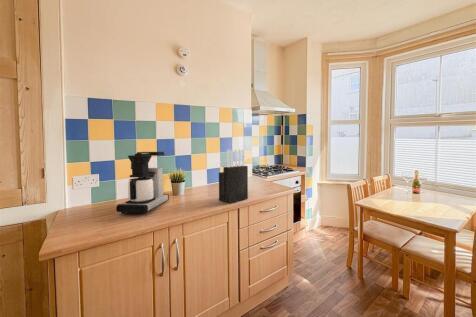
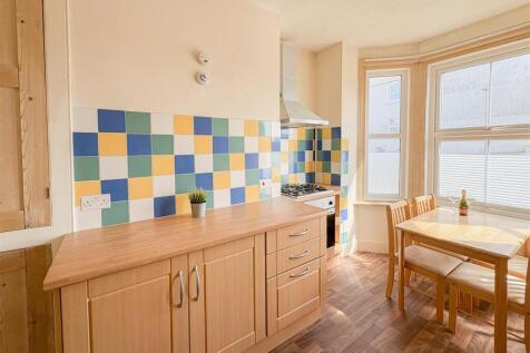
- coffee maker (144, 179)
- knife block (232, 174)
